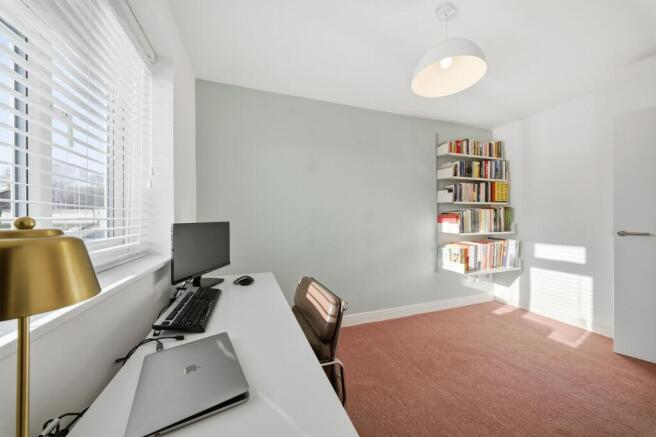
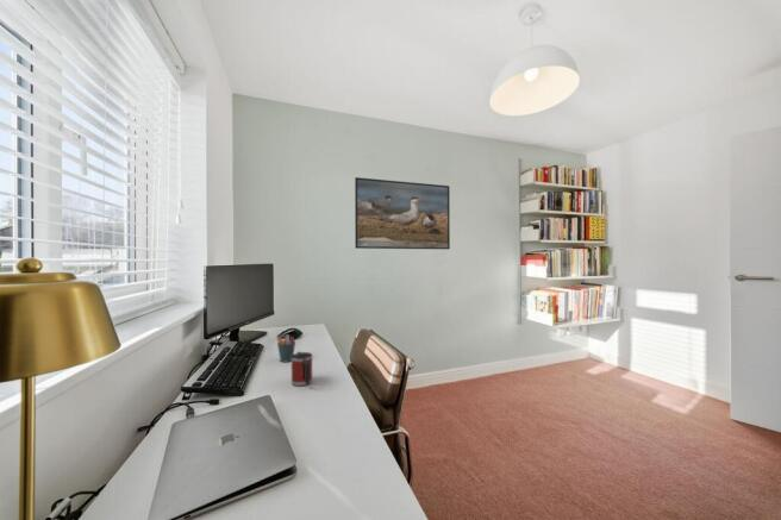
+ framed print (405, 215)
+ pen holder (286, 346)
+ mug (302, 369)
